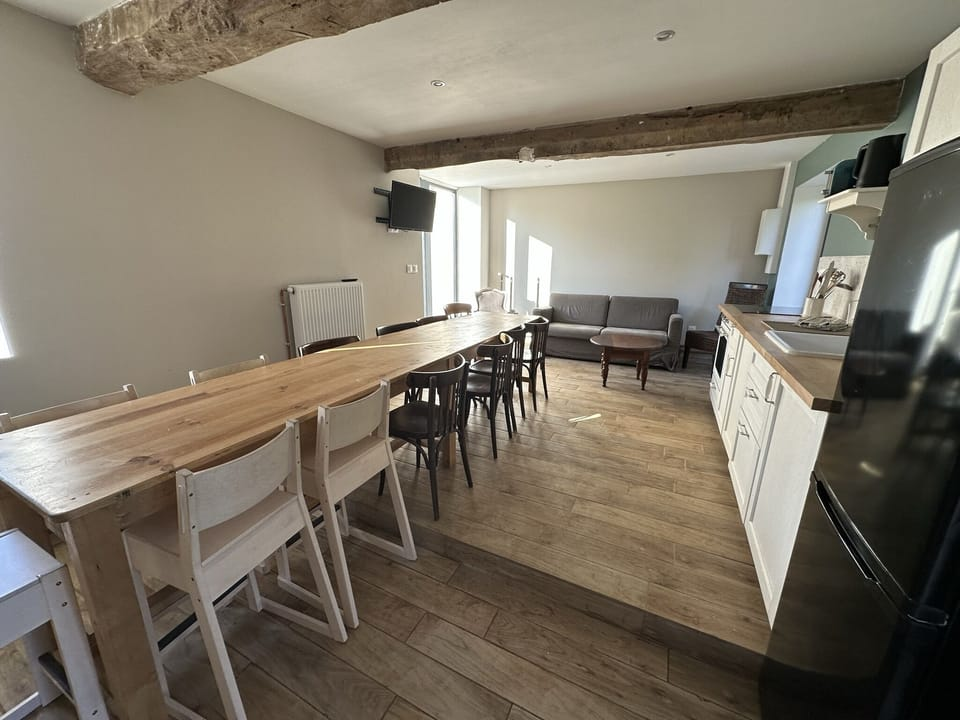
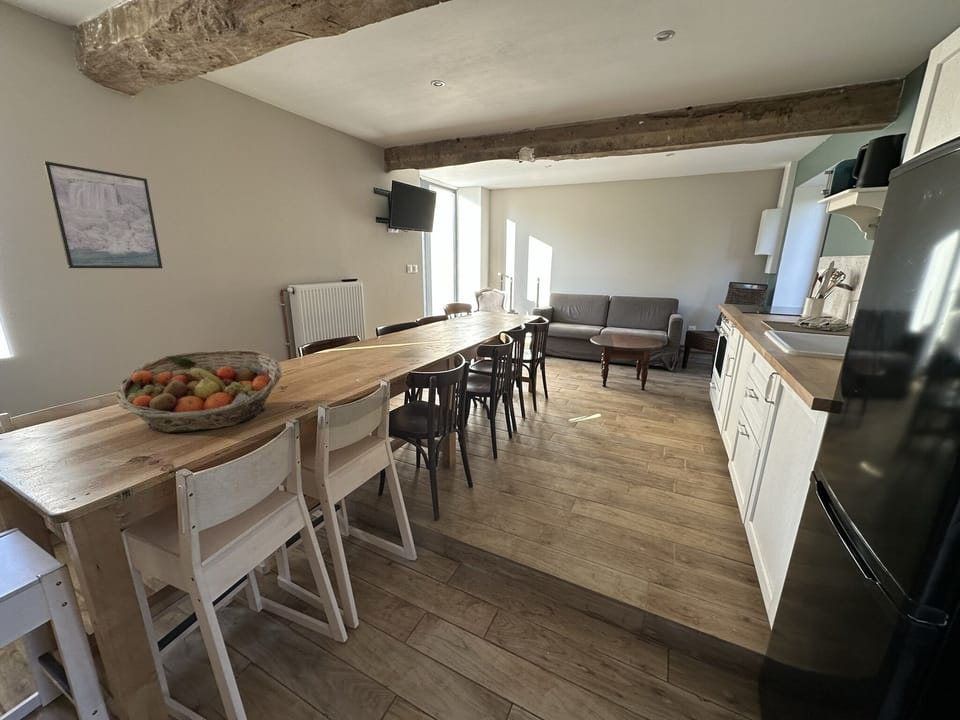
+ fruit basket (207, 388)
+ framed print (109, 220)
